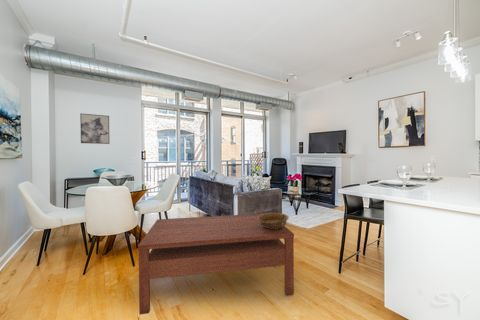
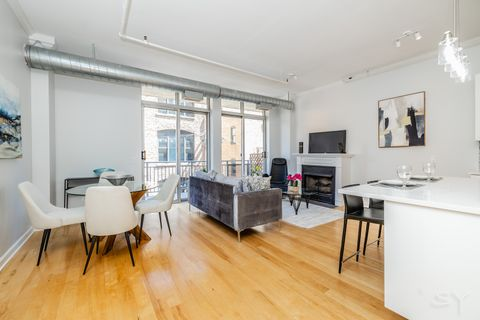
- coffee table (218, 252)
- decorative bowl (273, 221)
- wall art (95, 129)
